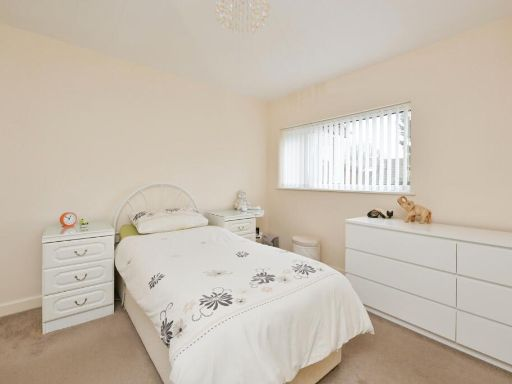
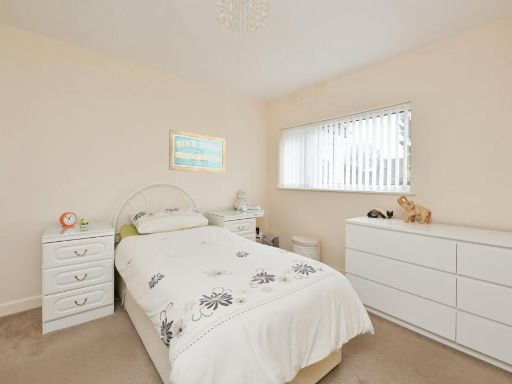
+ wall art (199, 153)
